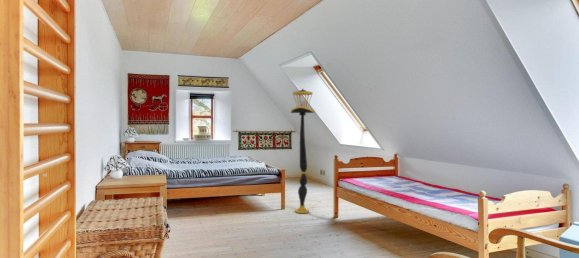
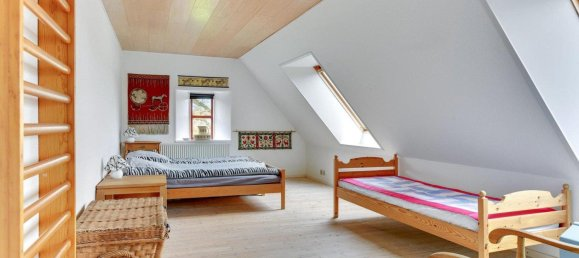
- floor lamp (302, 149)
